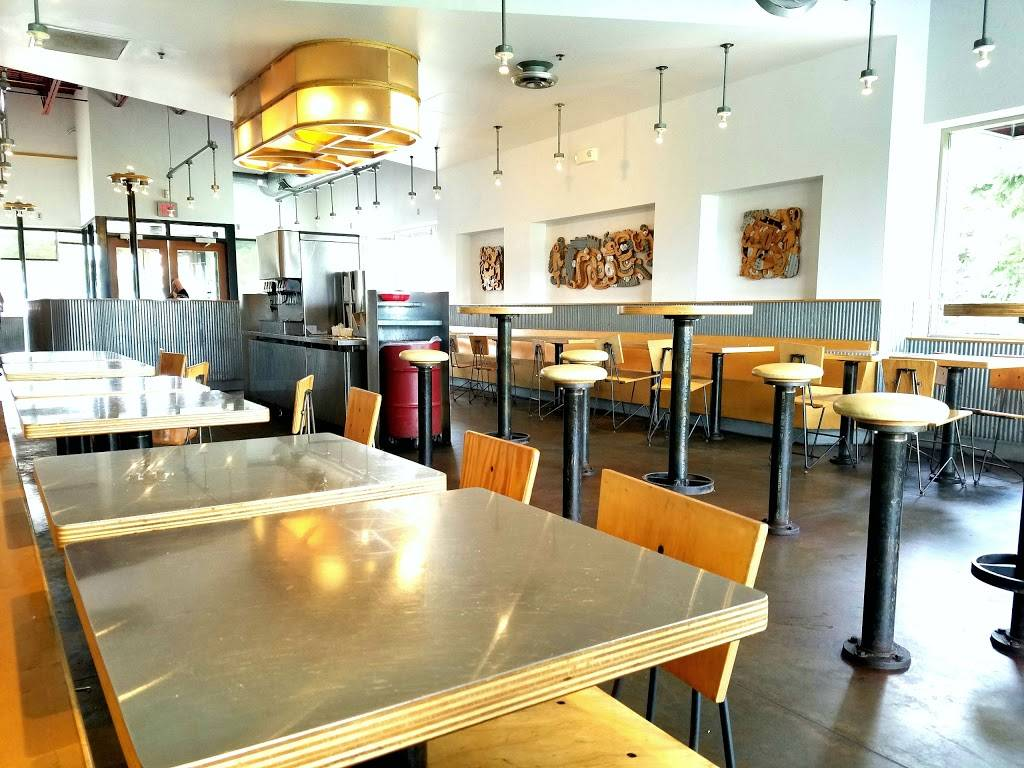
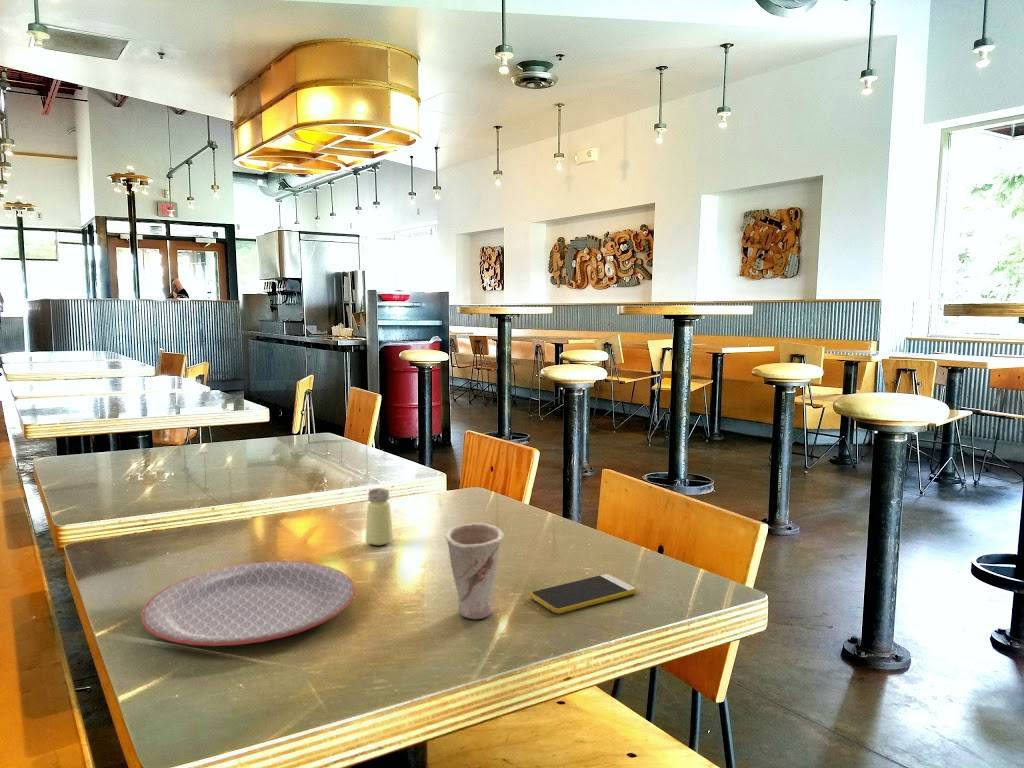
+ smartphone (583, 592)
+ saltshaker (379, 515)
+ cup (474, 573)
+ plate (253, 604)
